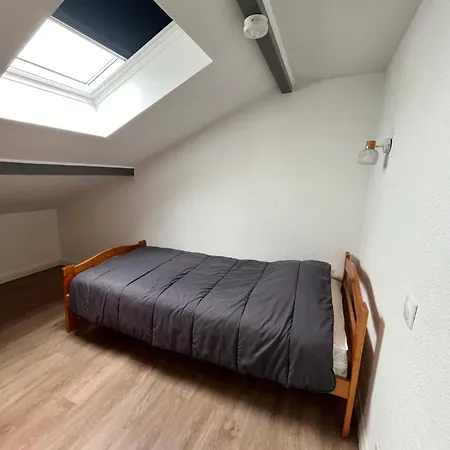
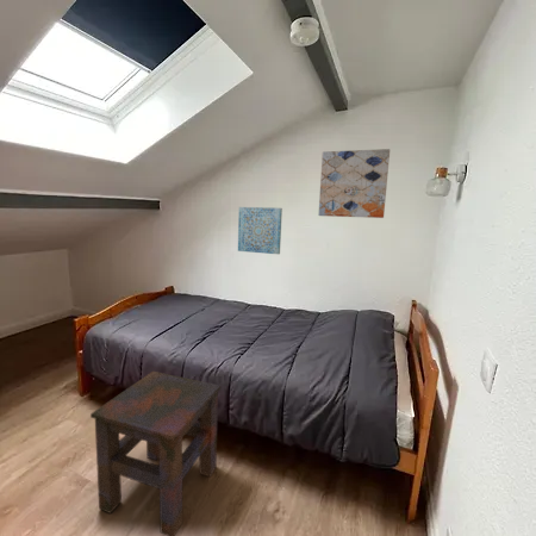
+ wall art (258, 230)
+ wall art (353, 183)
+ side table (162, 443)
